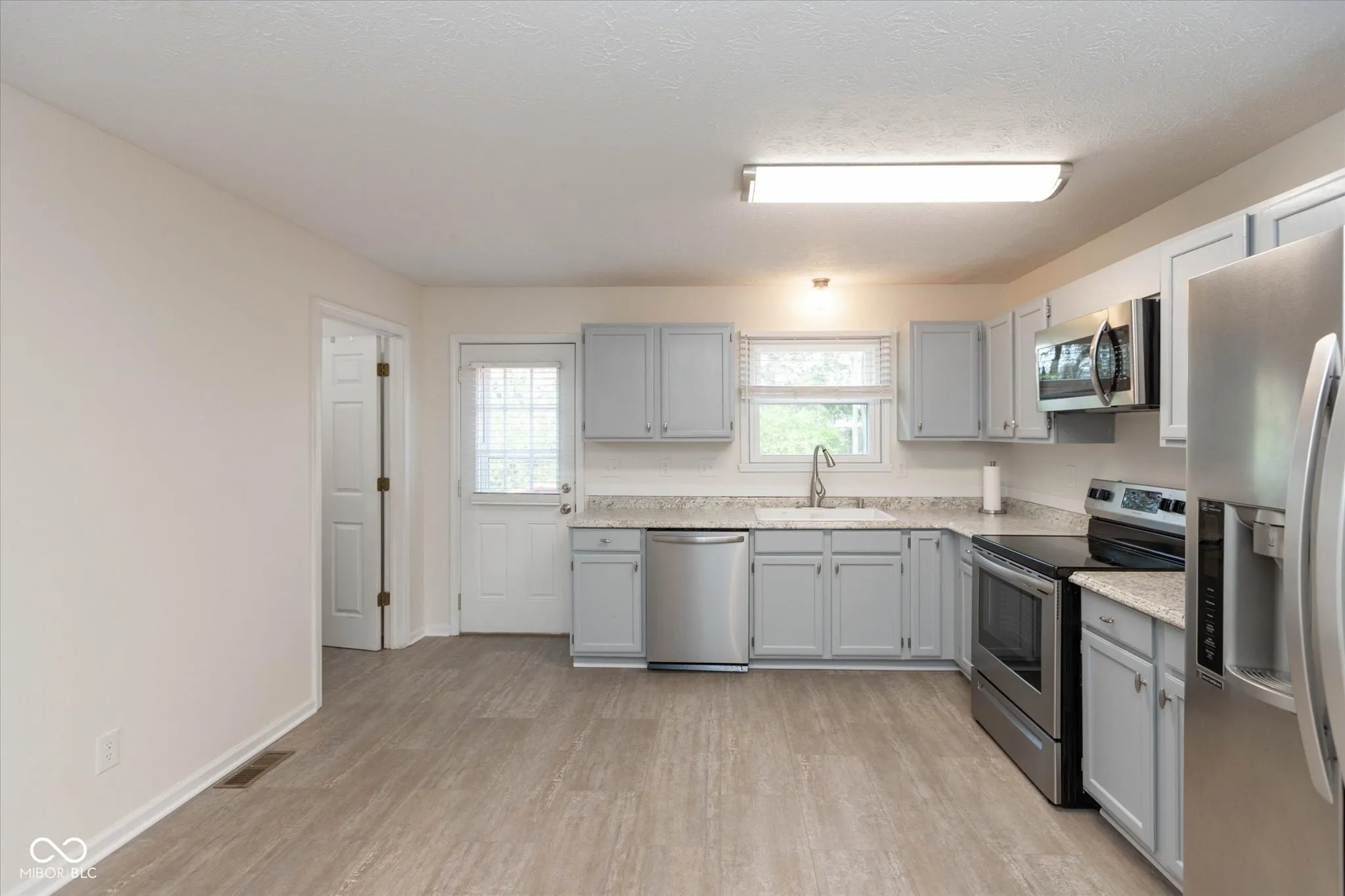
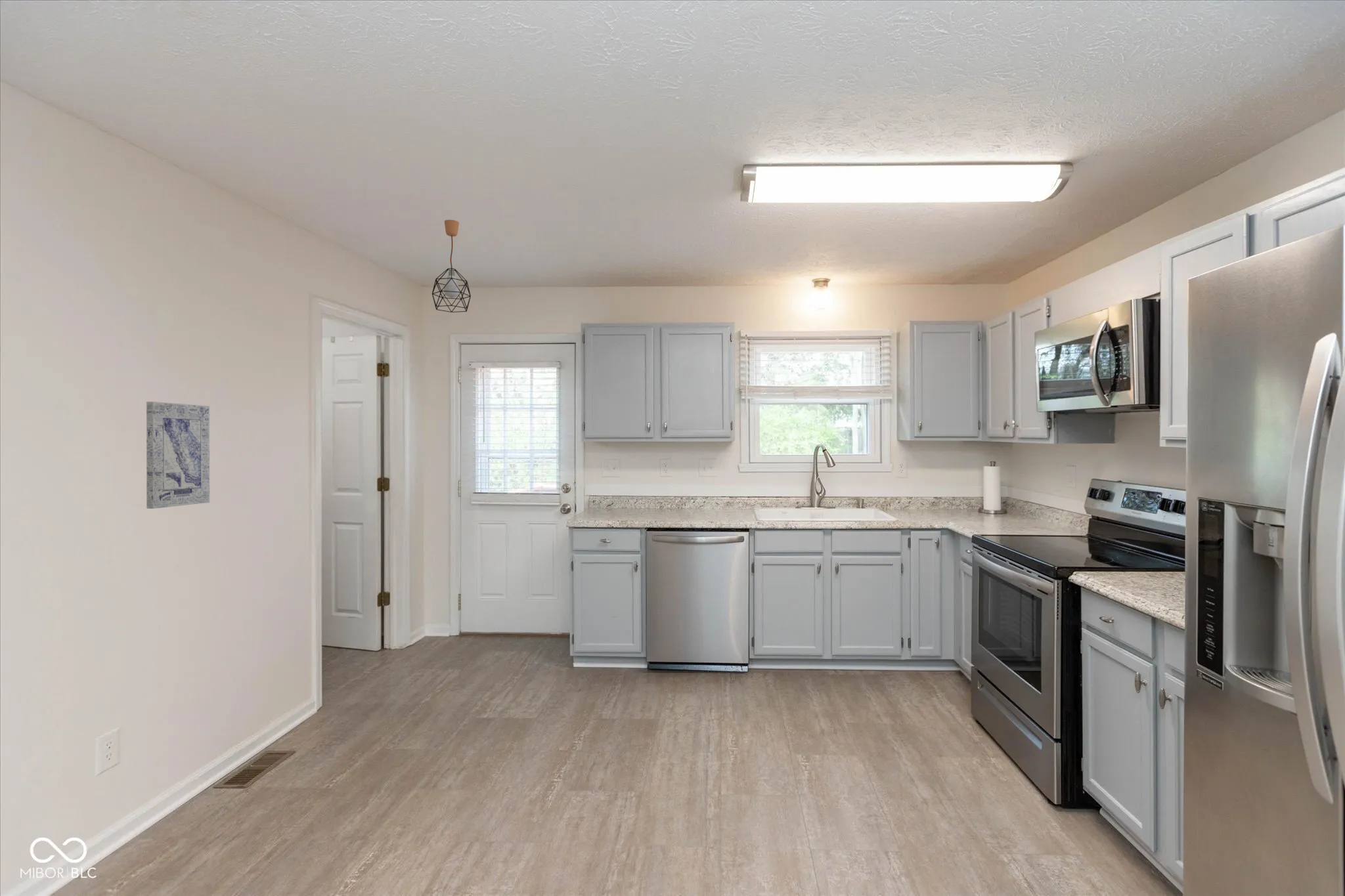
+ pendant light (451, 265)
+ wall art (179, 454)
